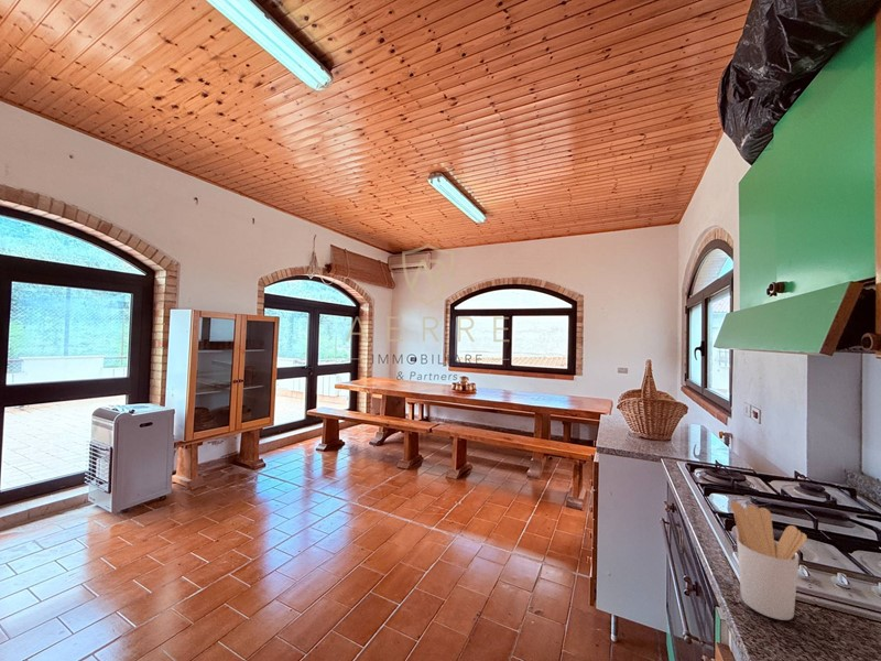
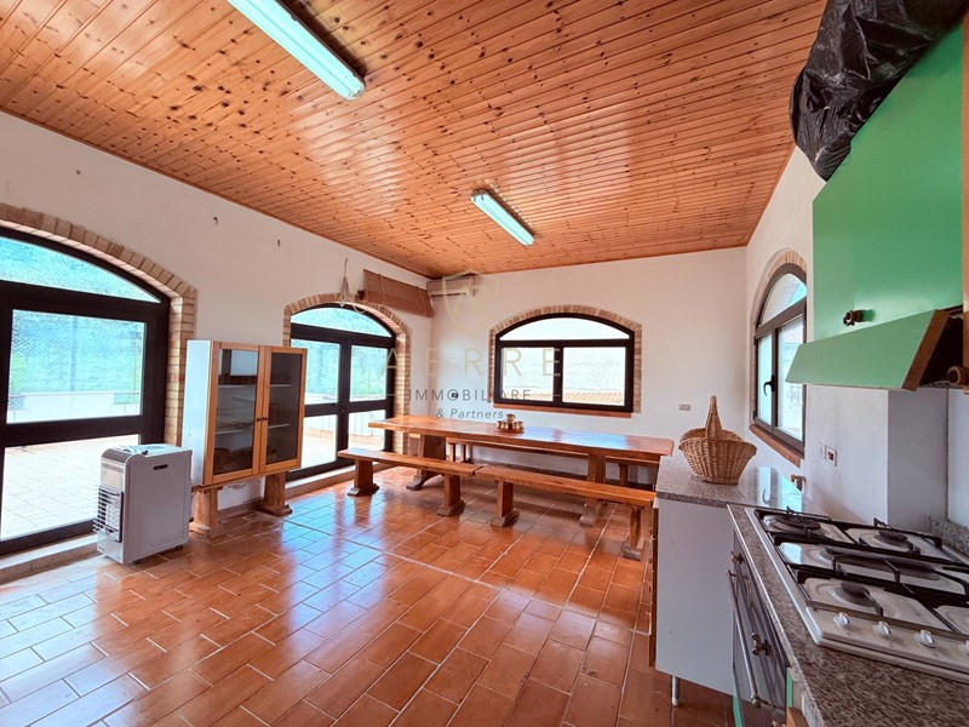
- utensil holder (760, 554)
